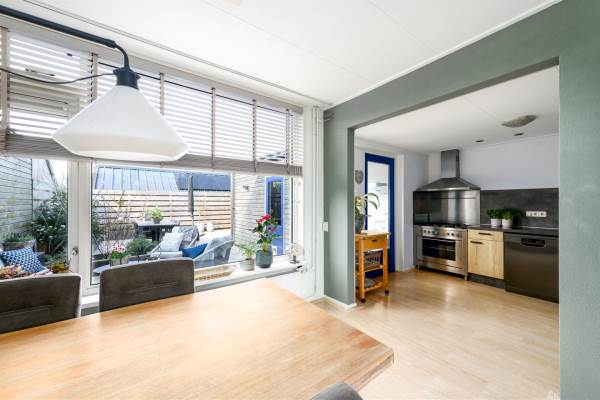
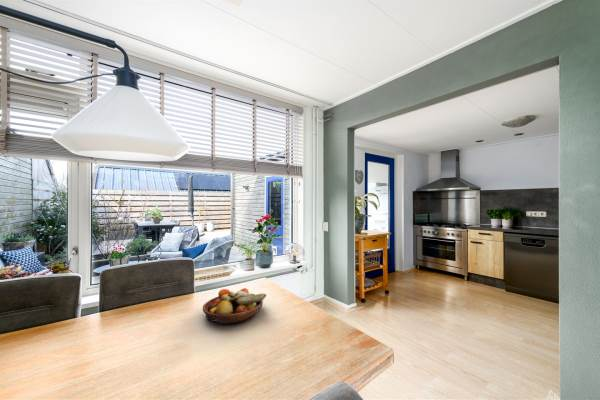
+ fruit bowl (234, 300)
